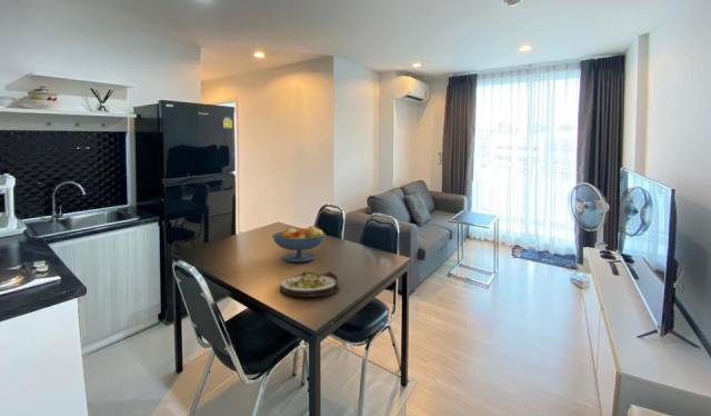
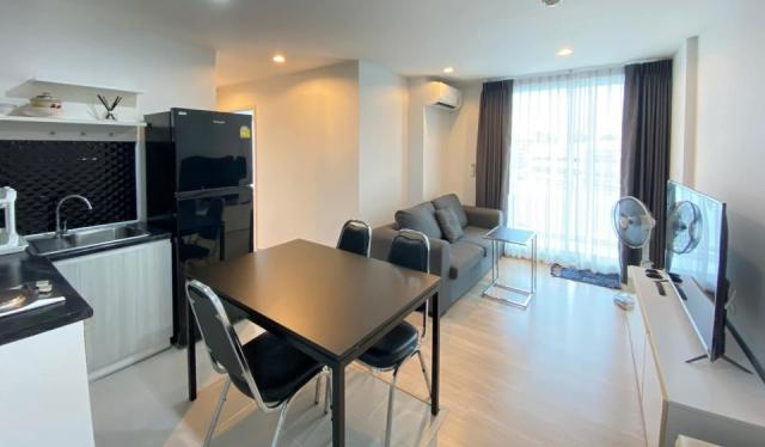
- salad plate (308, 281)
- fruit bowl (299, 241)
